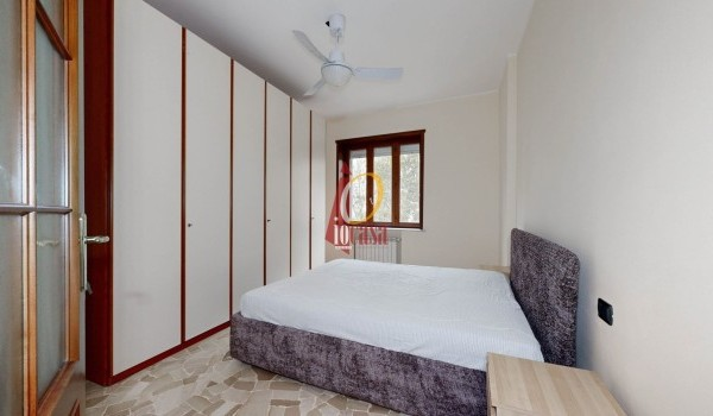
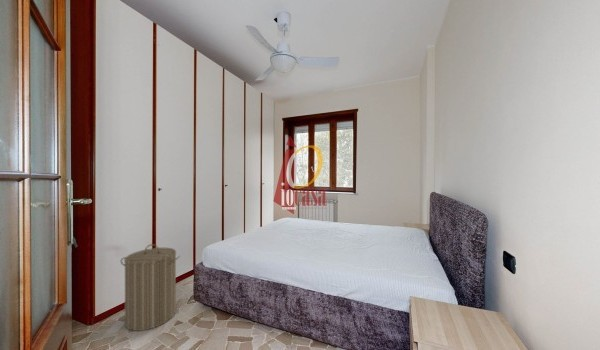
+ laundry hamper (151, 280)
